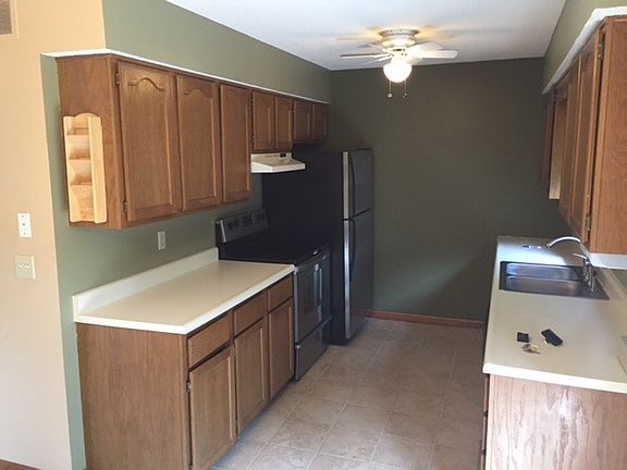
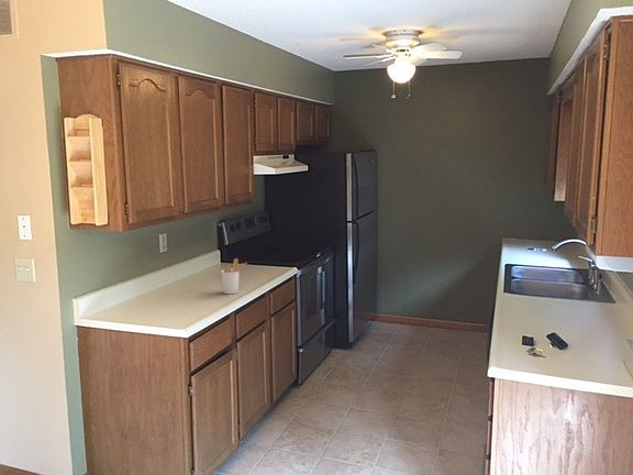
+ utensil holder (234, 276)
